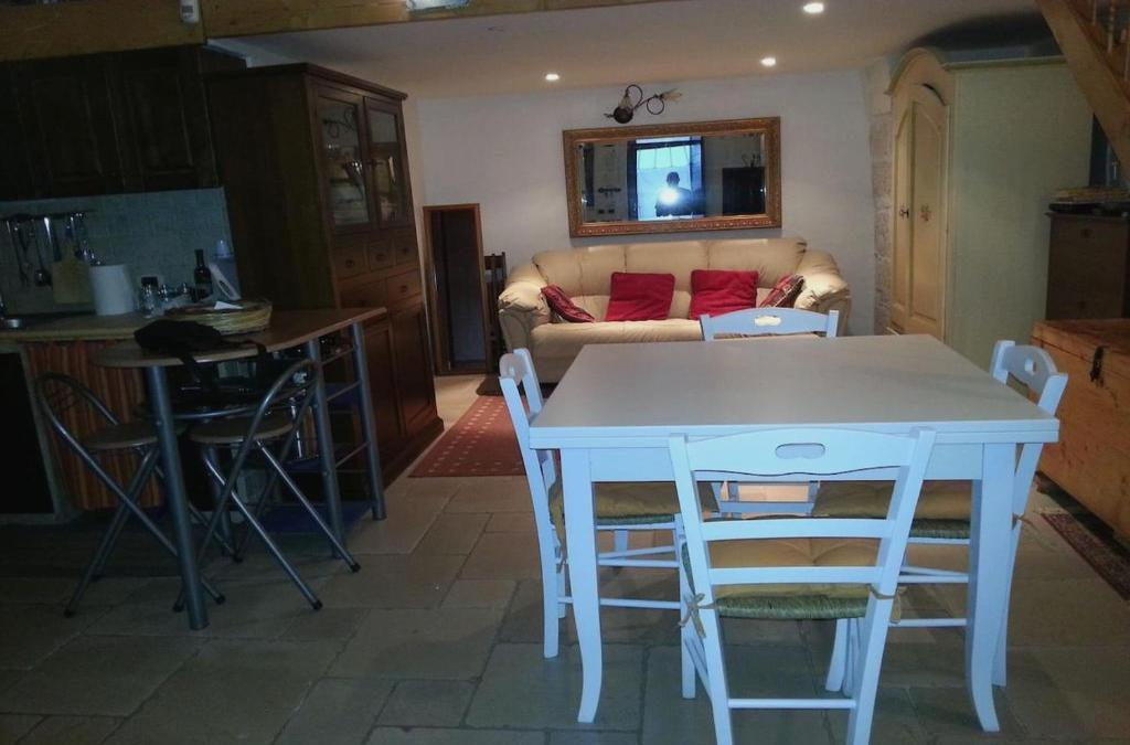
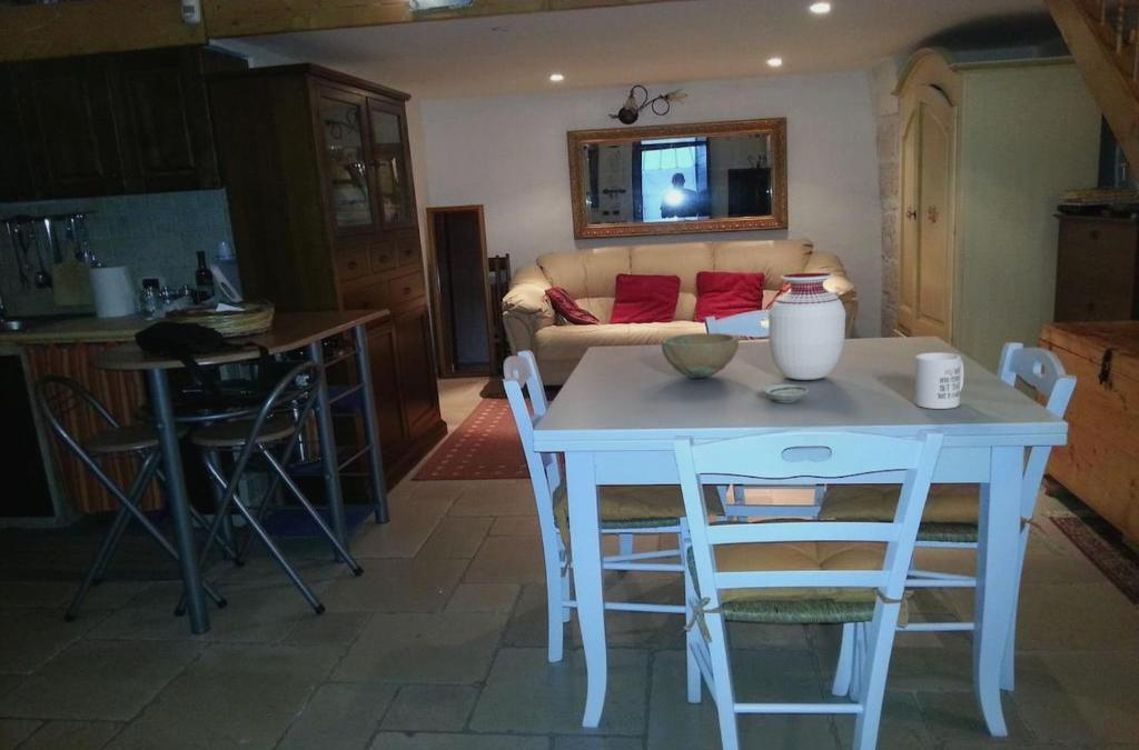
+ bowl (700, 358)
+ vase (805, 327)
+ mug (942, 378)
+ saucer (785, 394)
